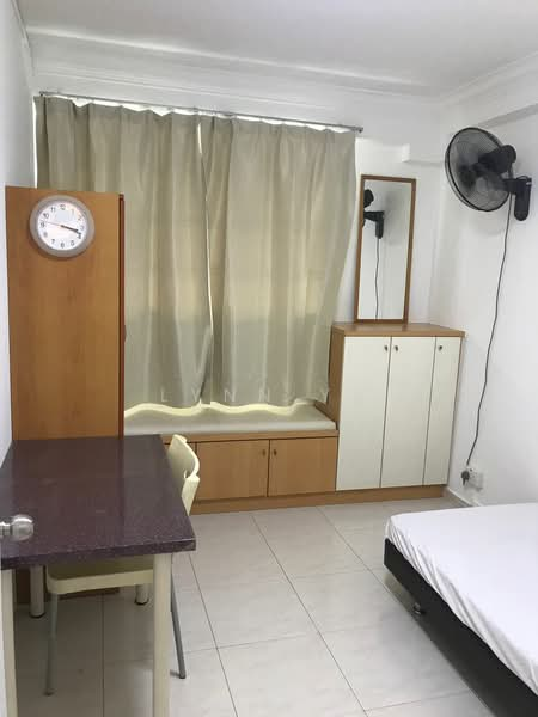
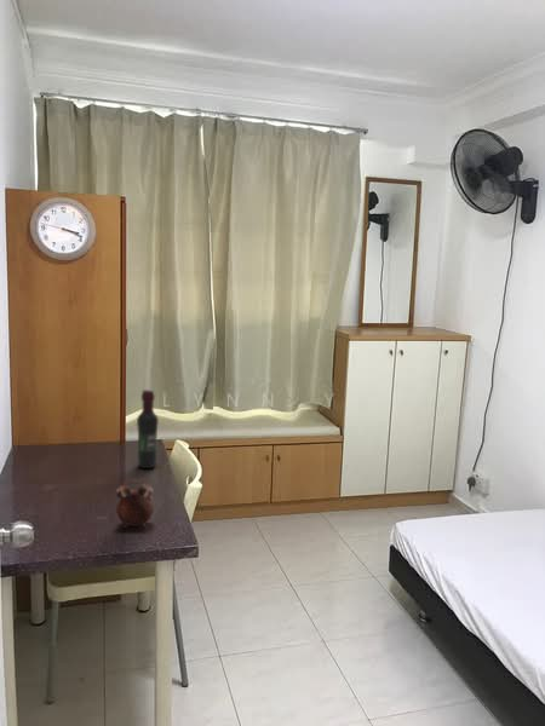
+ alarm clock (134, 501)
+ wine bottle (147, 428)
